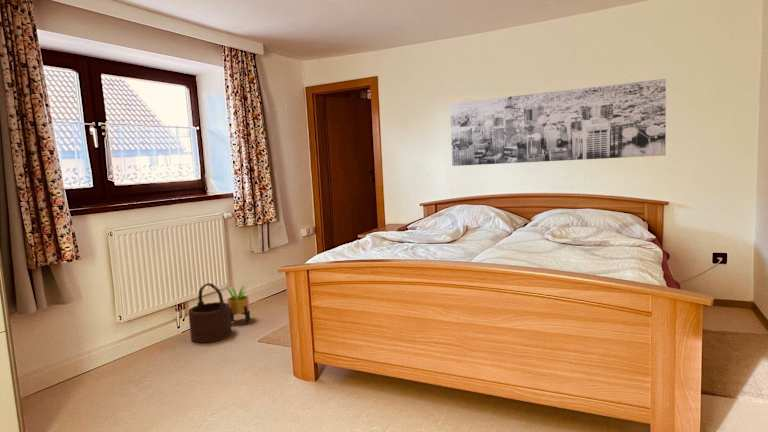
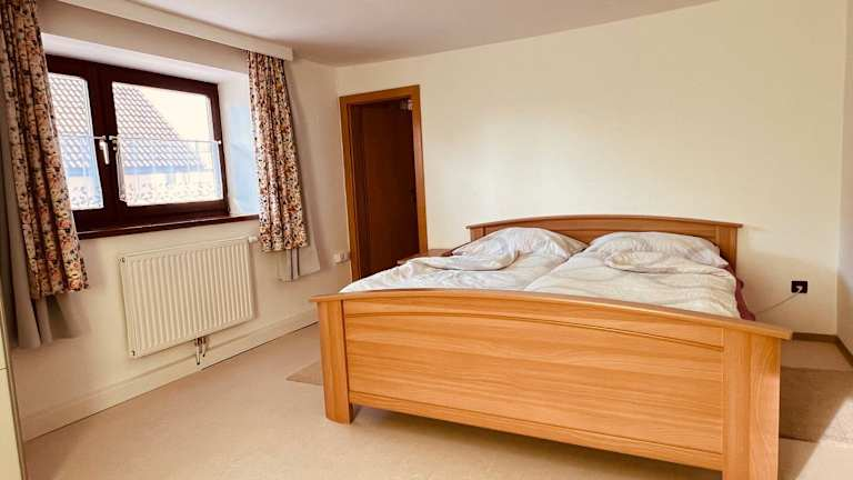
- wall art (548, 127)
- potted plant (238, 301)
- wooden bucket (209, 310)
